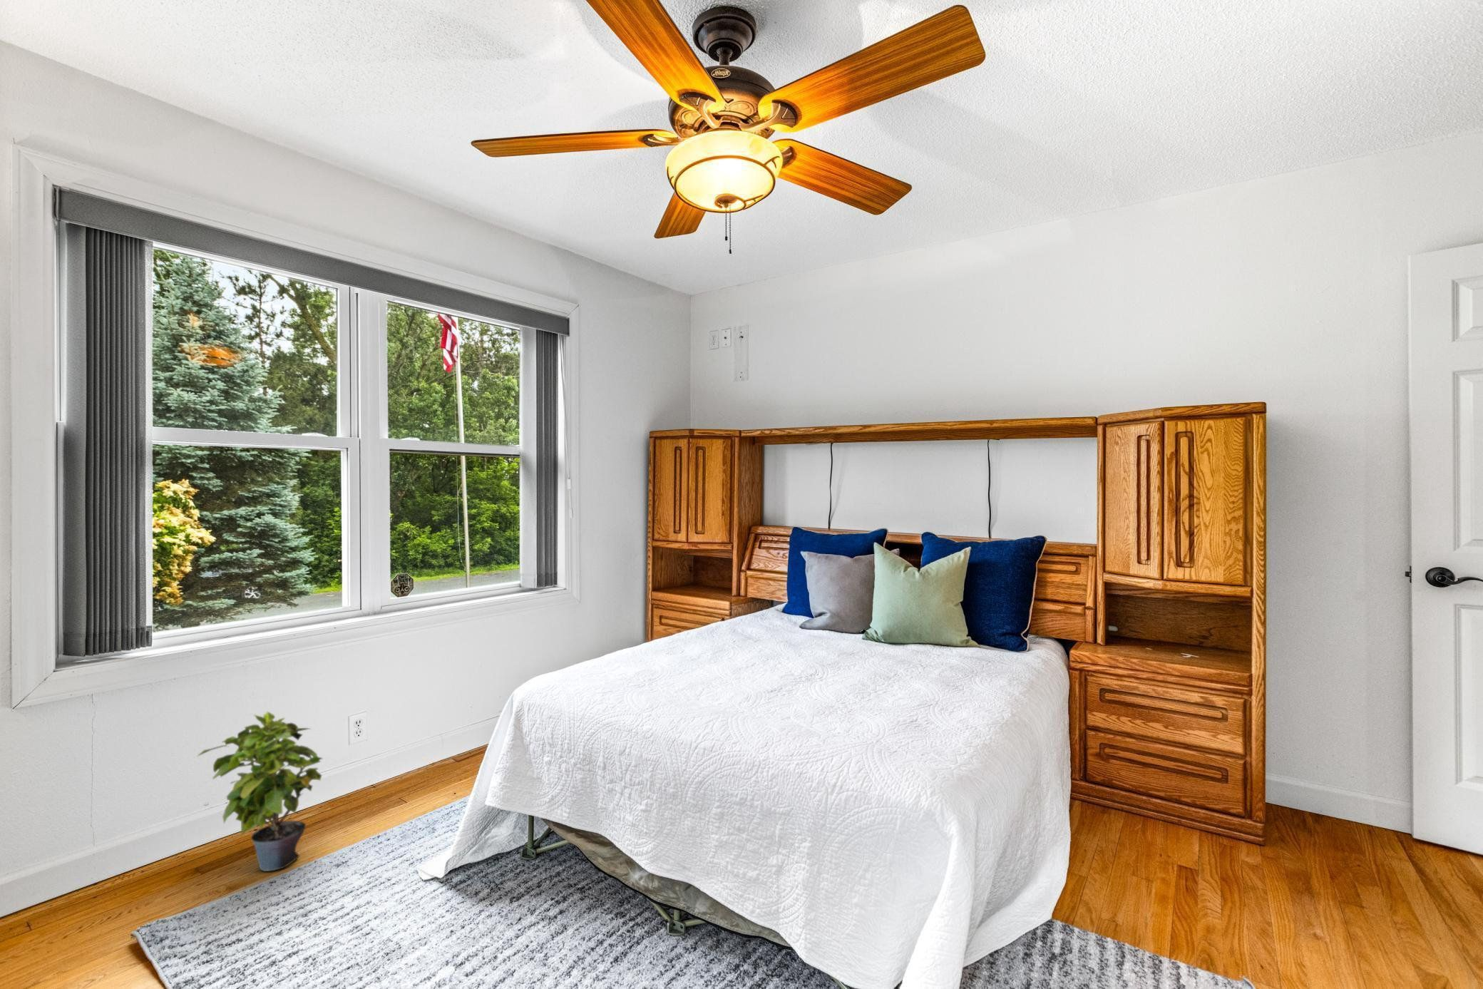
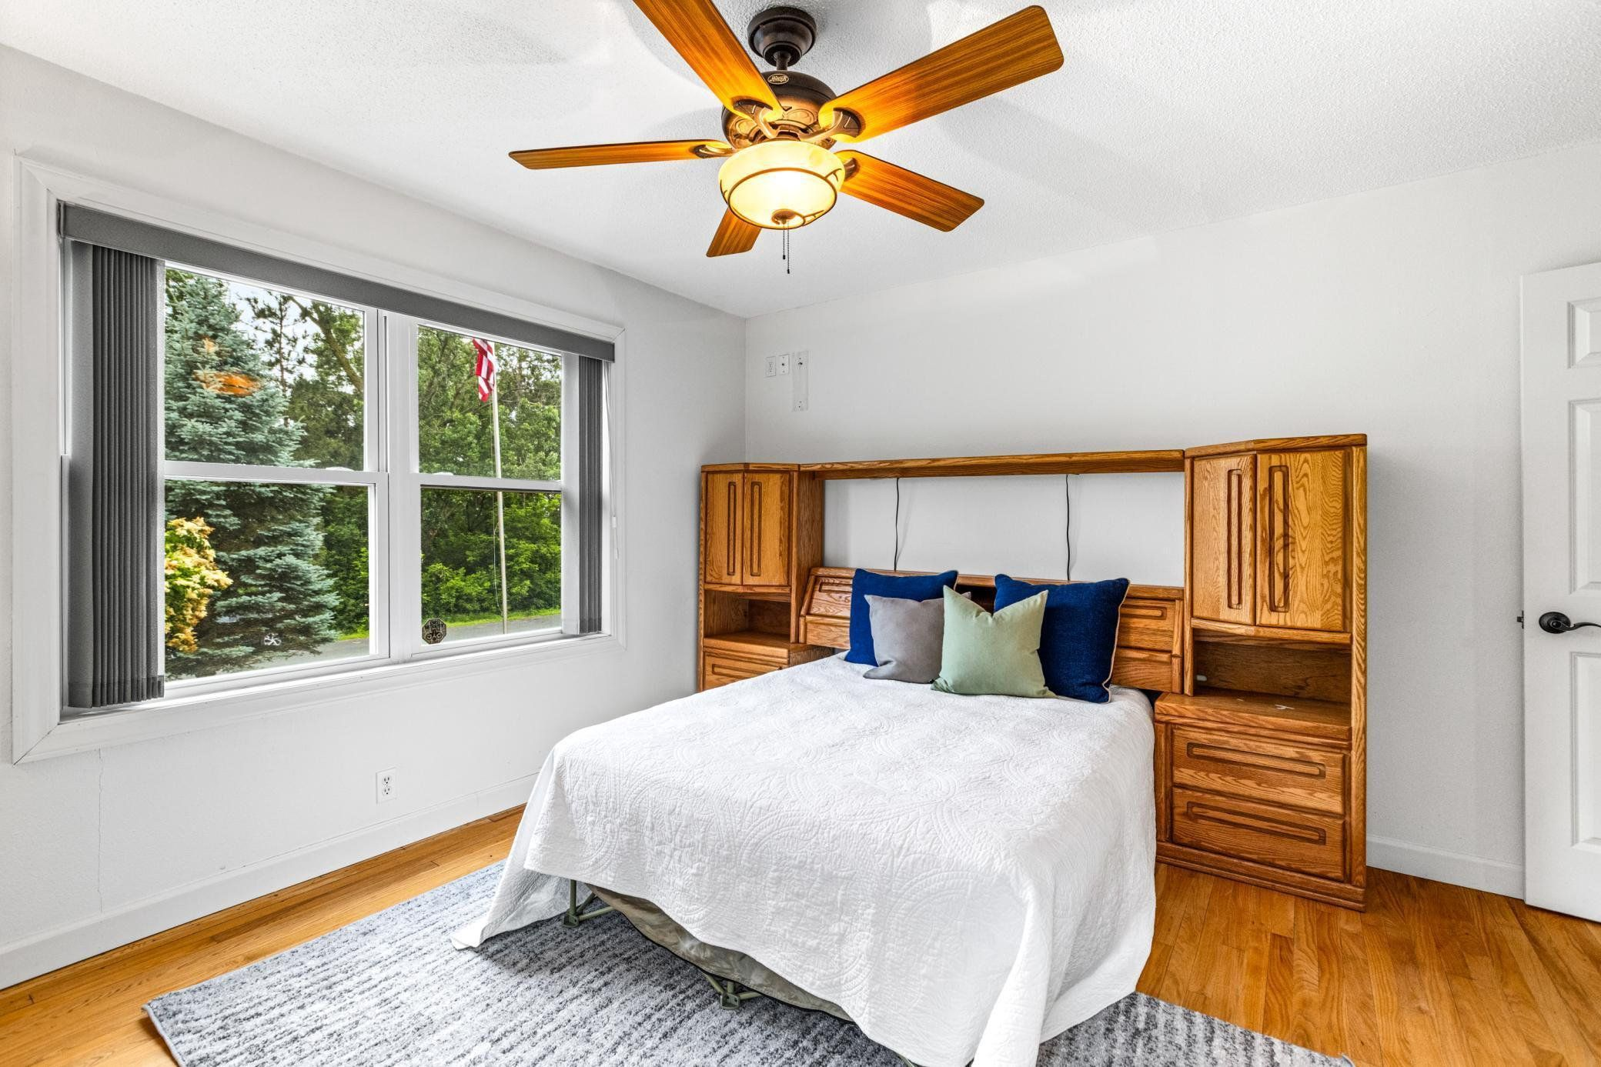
- potted plant (270, 787)
